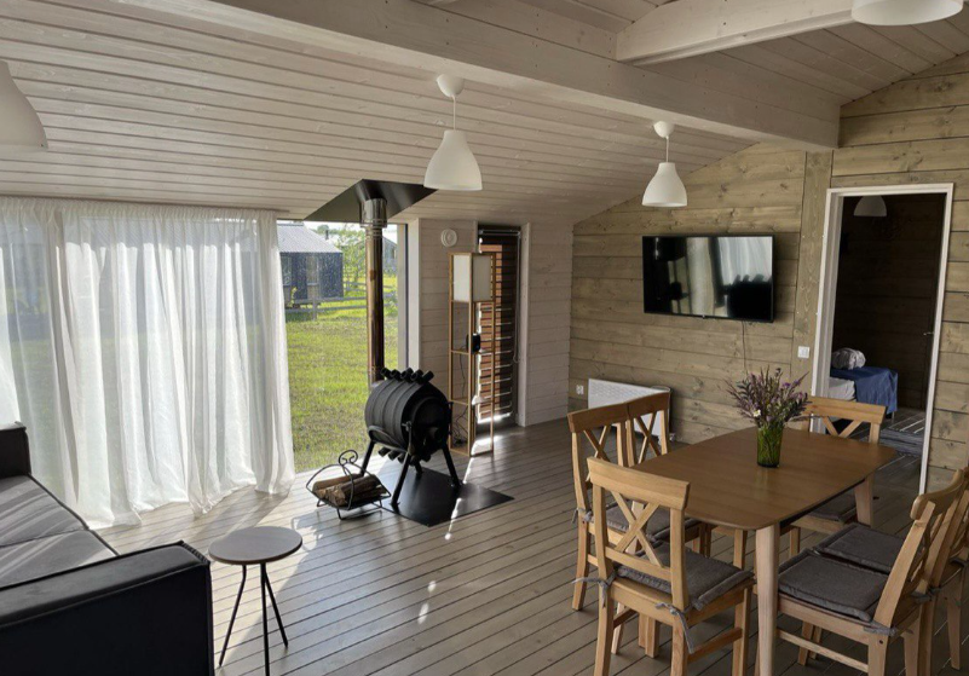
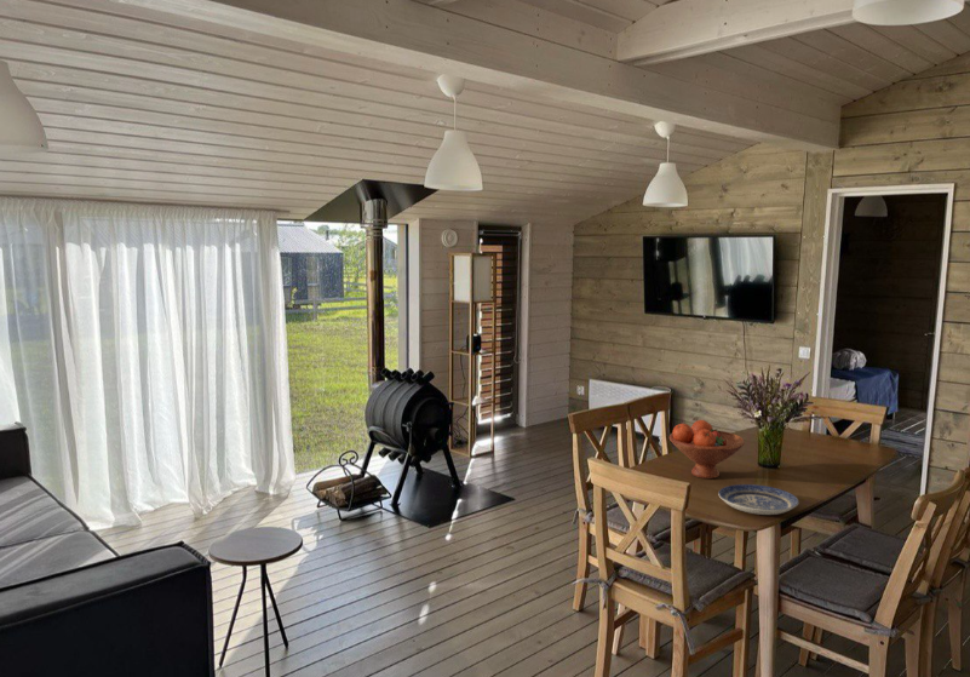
+ fruit bowl (706, 449)
+ plate (757, 501)
